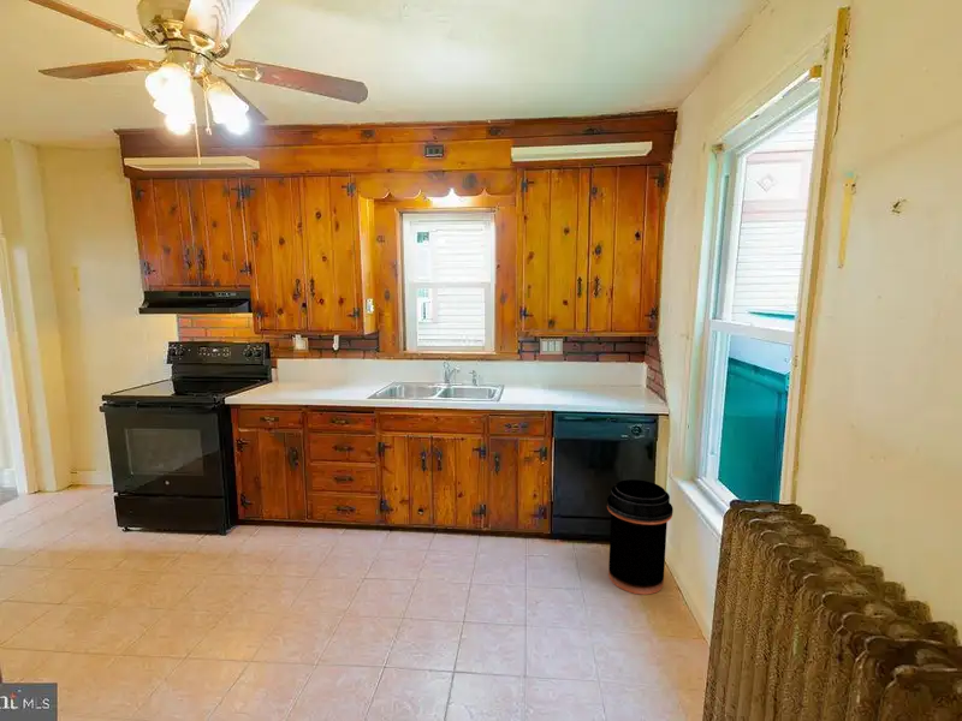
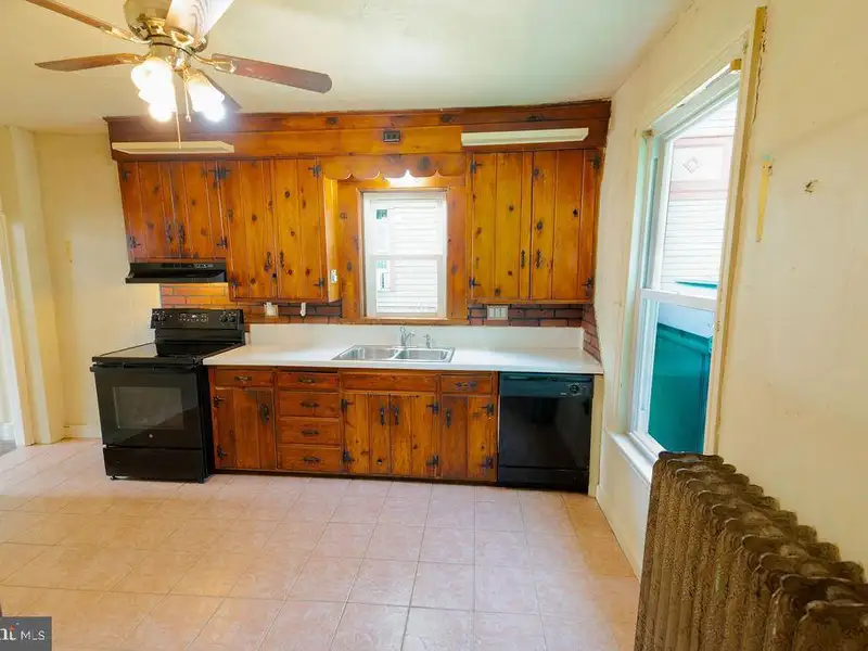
- trash can (637, 534)
